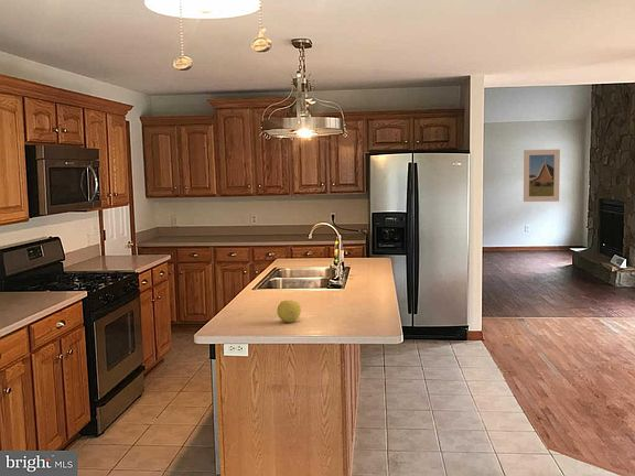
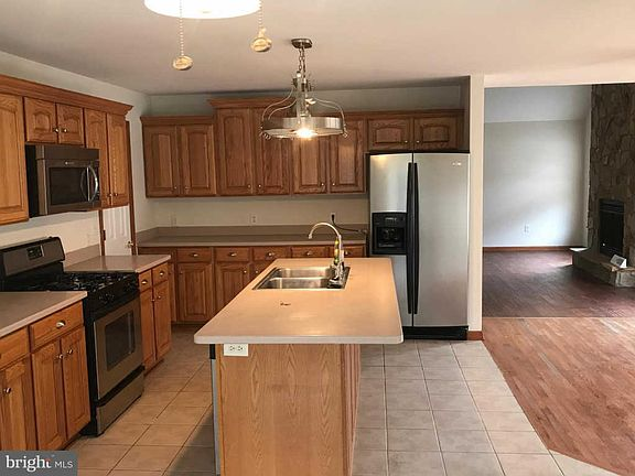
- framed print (541, 175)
- fruit (289, 311)
